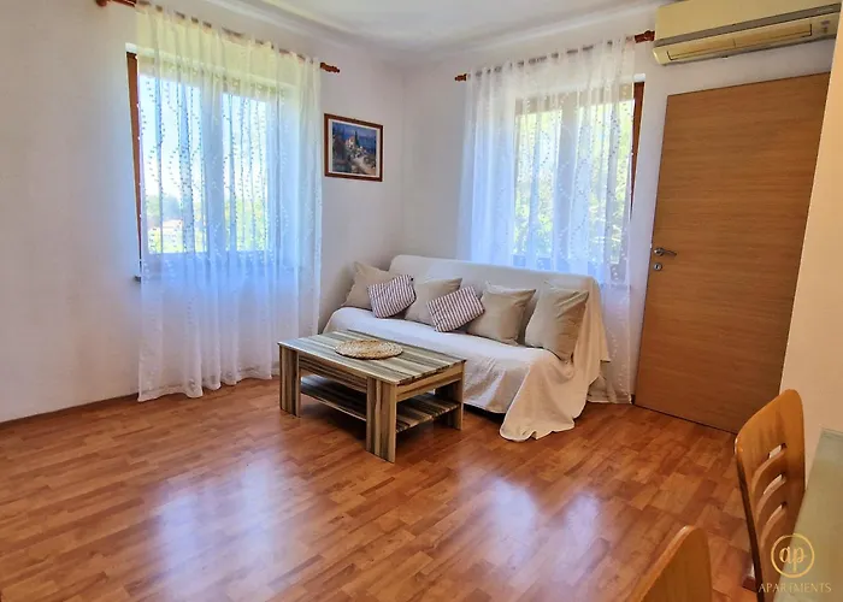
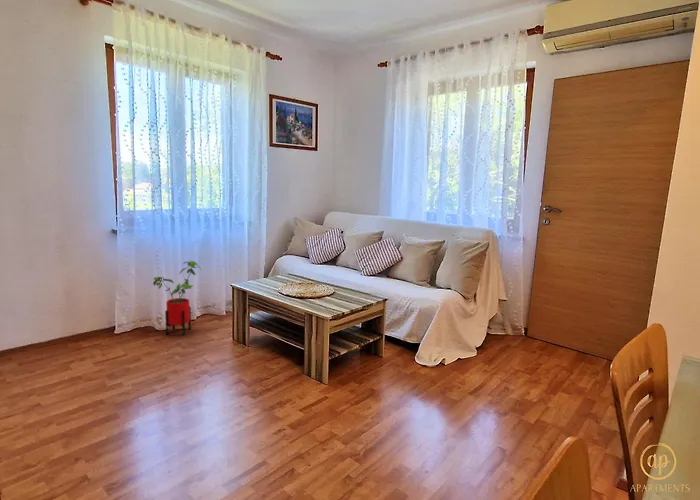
+ house plant (181, 296)
